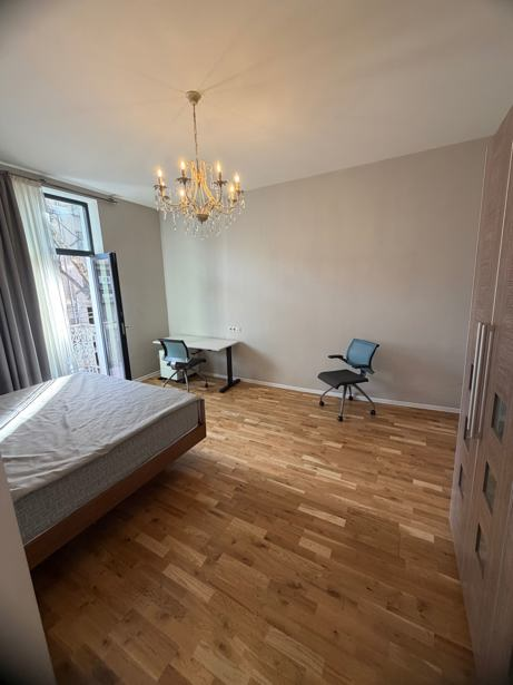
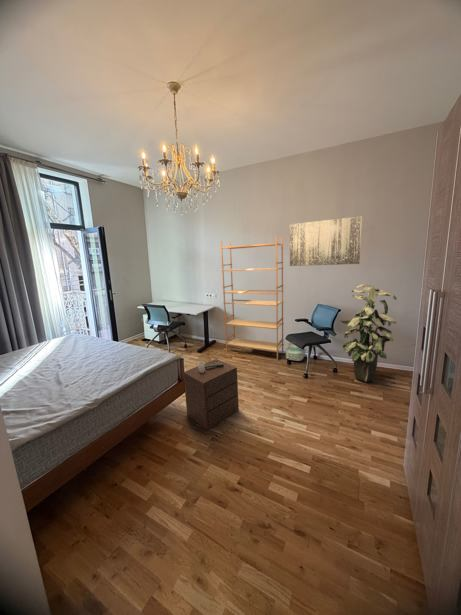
+ indoor plant (365, 332)
+ wall art (323, 243)
+ bookshelf (252, 300)
+ nightstand (211, 387)
+ backpack (295, 351)
